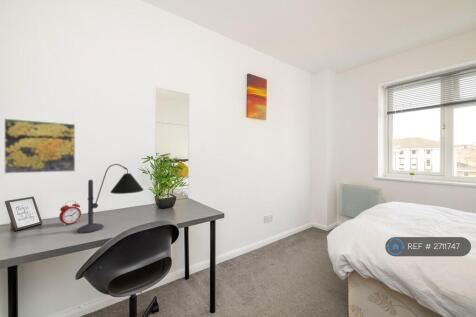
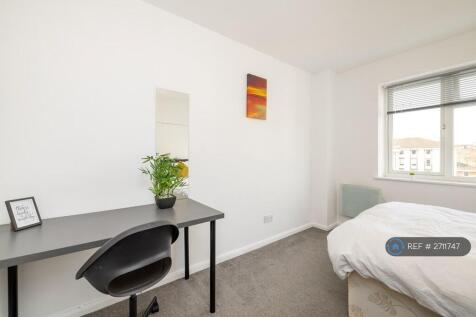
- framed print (42, 147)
- alarm clock (70, 212)
- desk lamp (111, 192)
